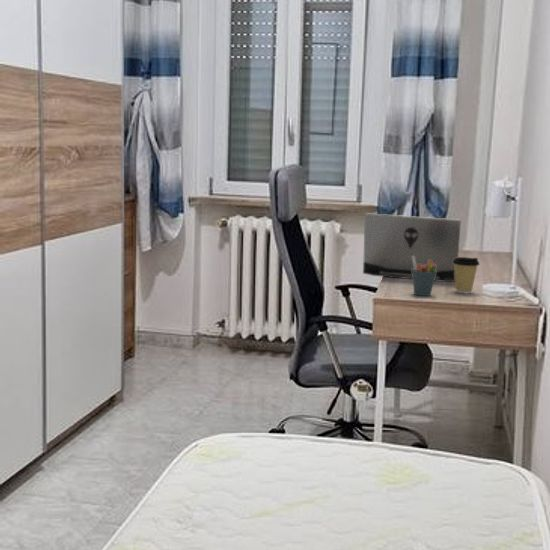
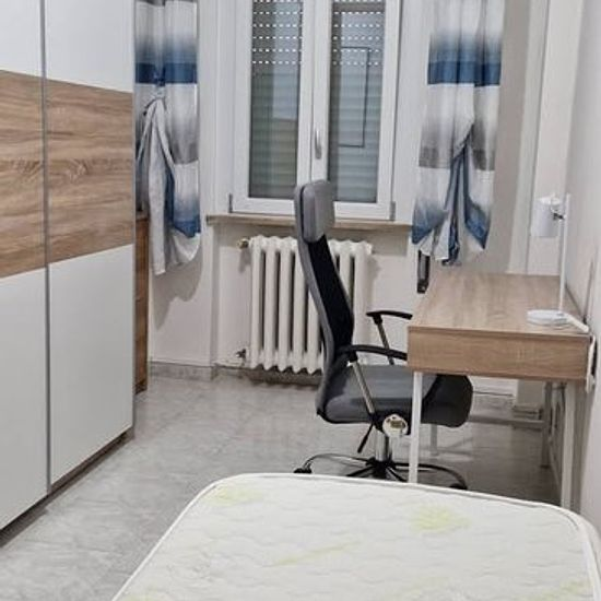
- pen holder (423, 275)
- laptop computer (413, 244)
- coffee cup (465, 274)
